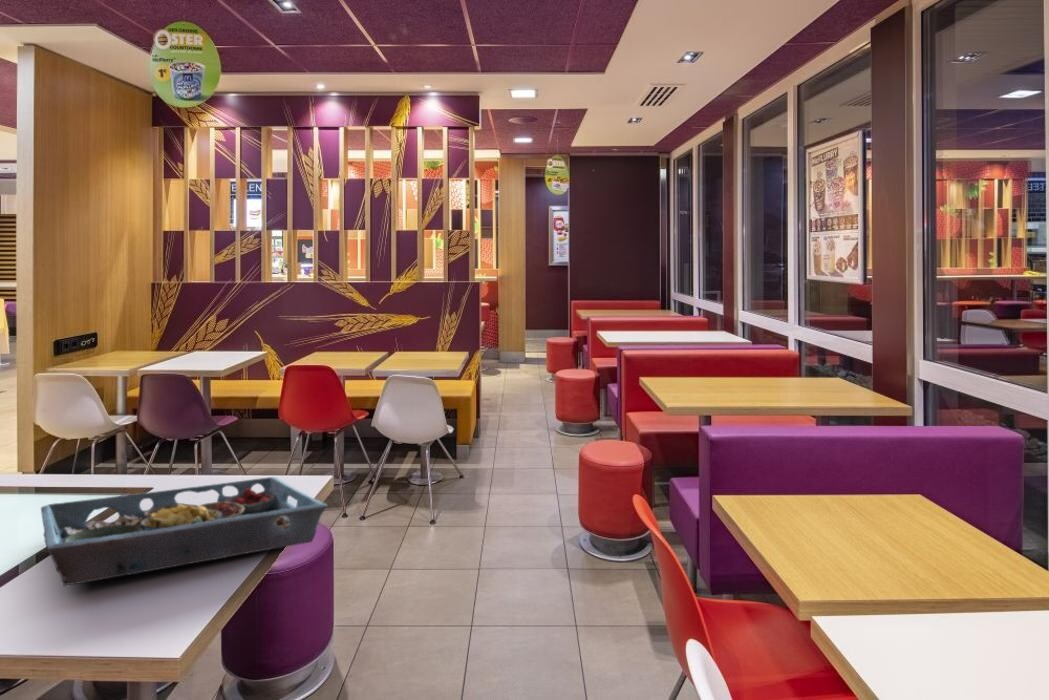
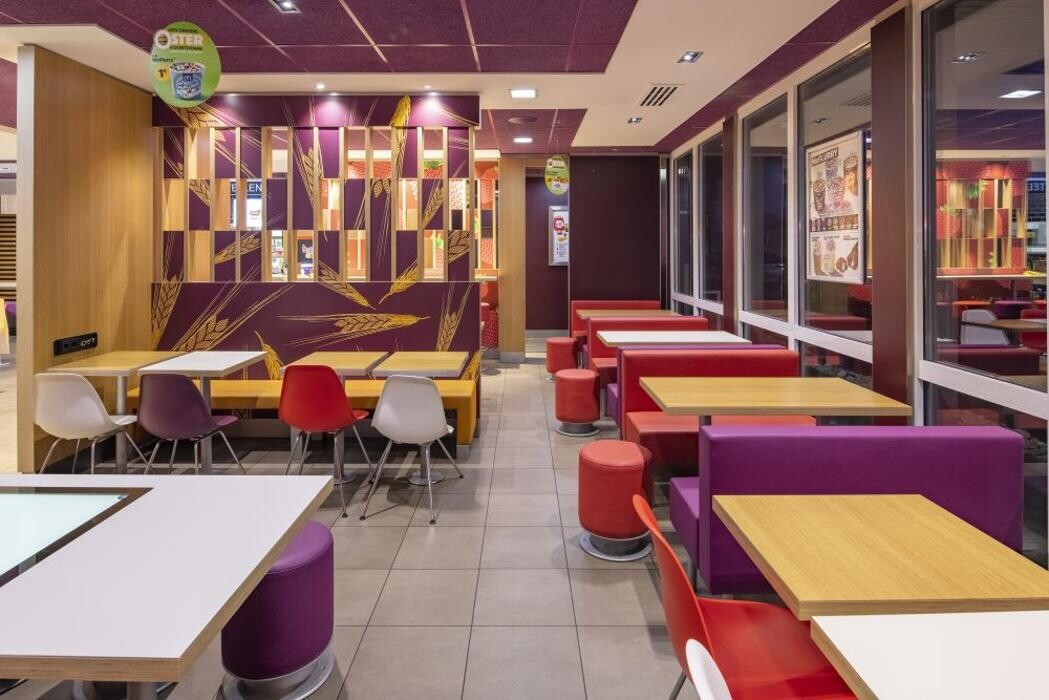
- serving tray (183, 520)
